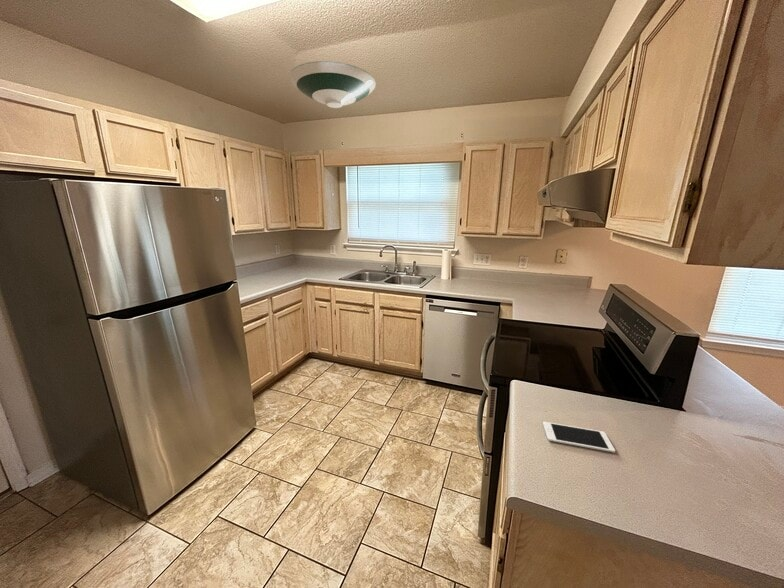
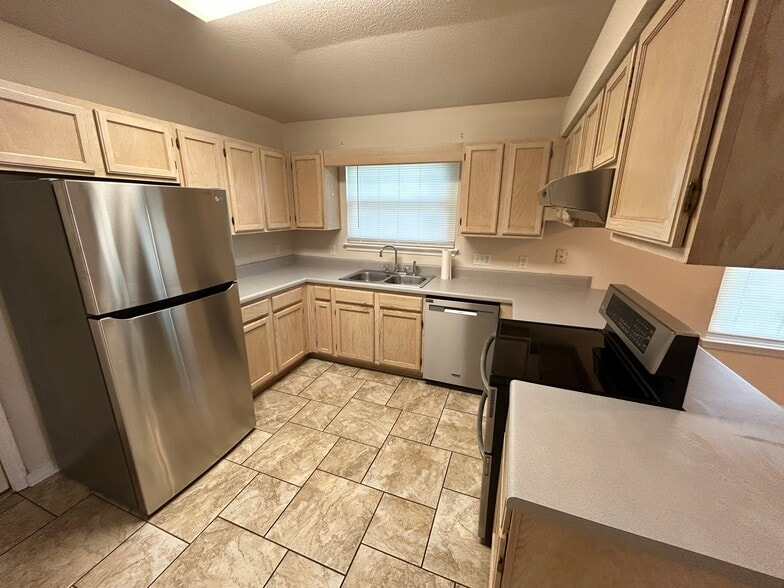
- cell phone (576, 436)
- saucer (334, 94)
